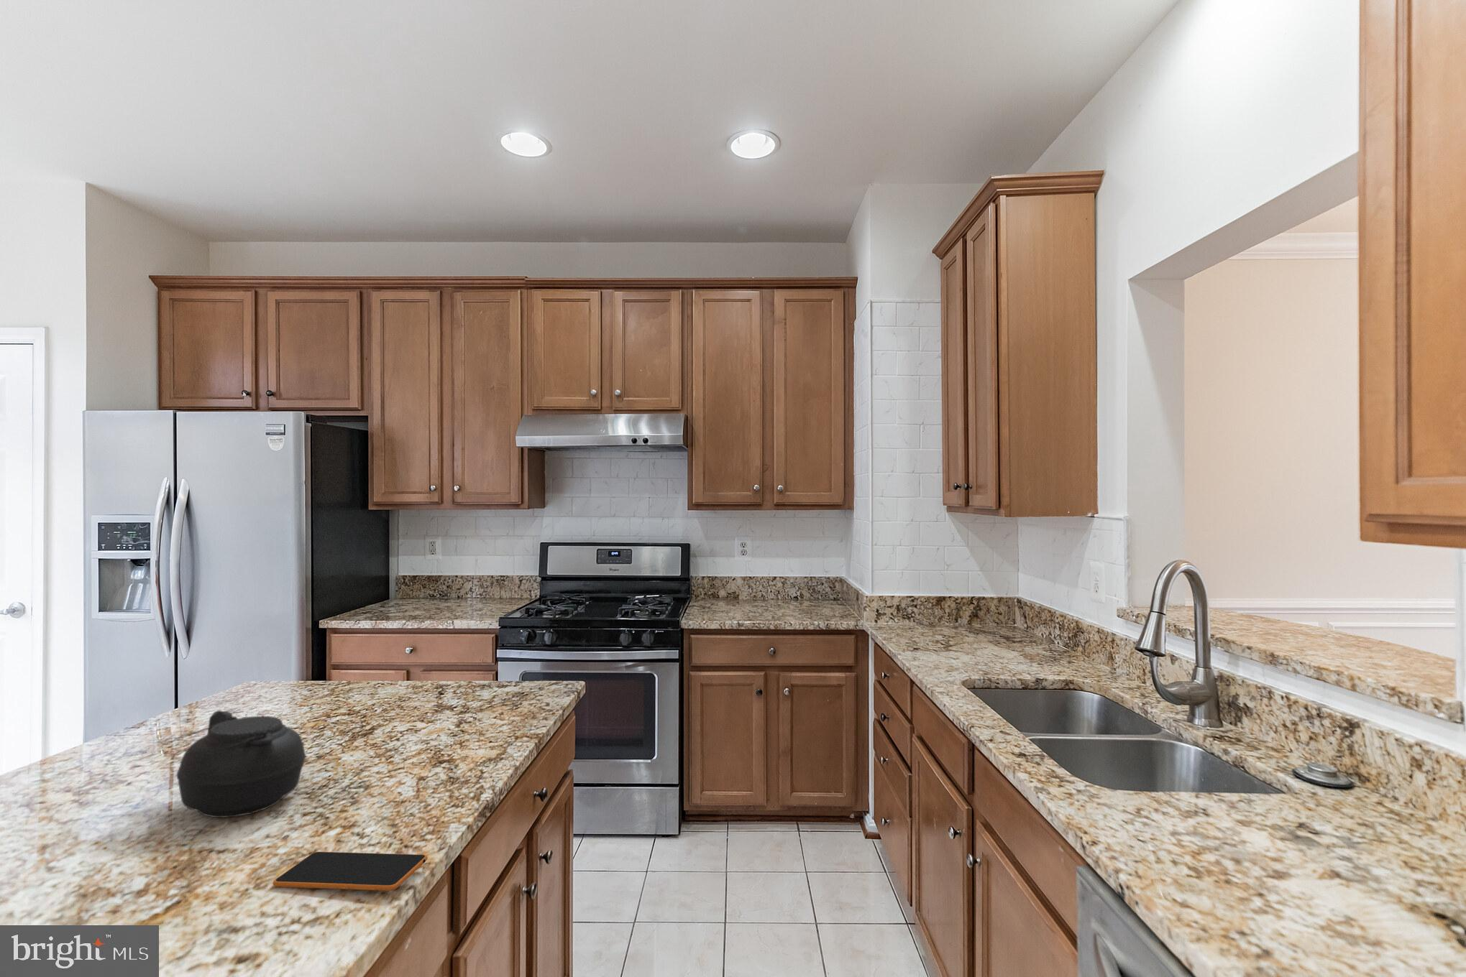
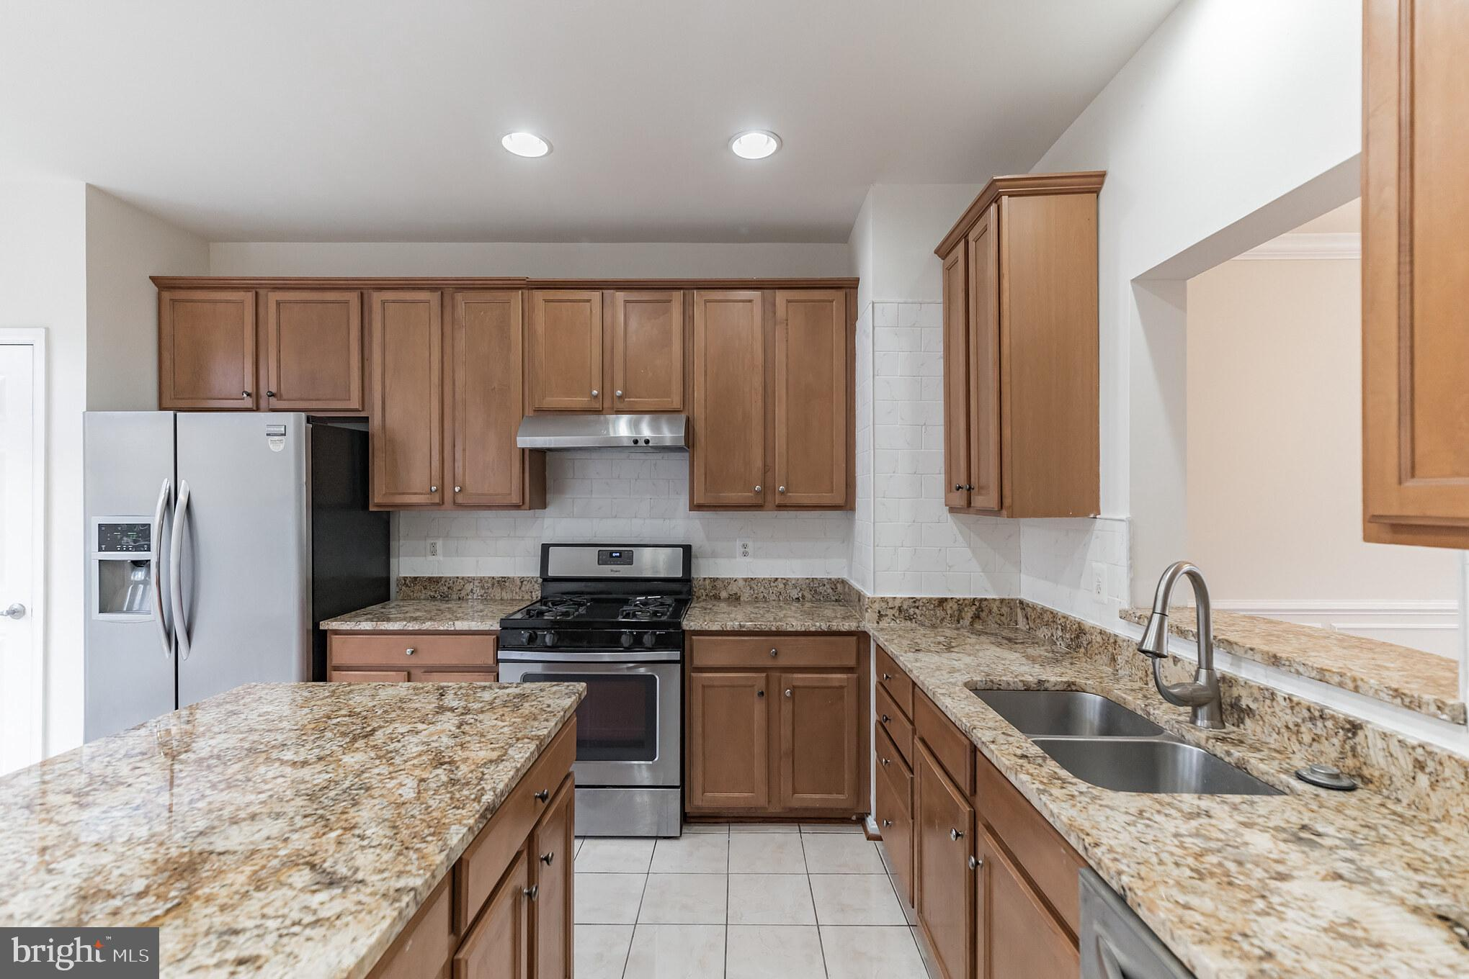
- smartphone (351, 870)
- teapot (239, 761)
